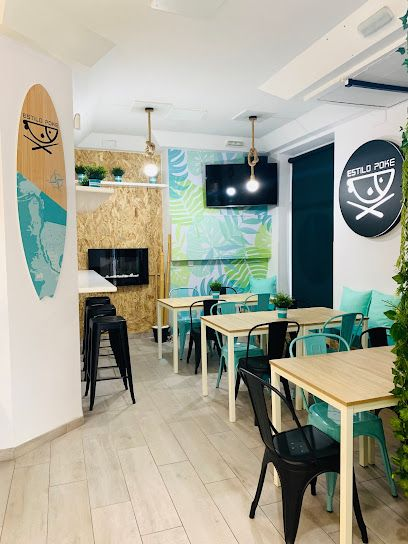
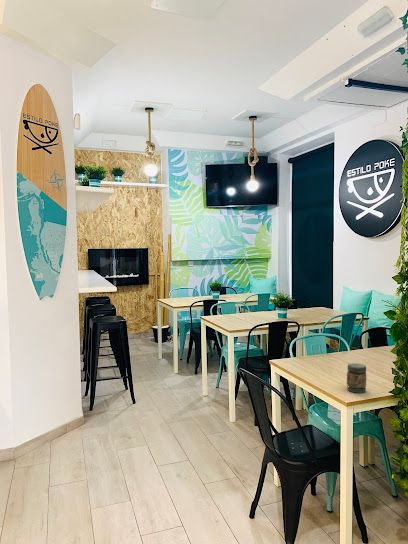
+ jar (356, 377)
